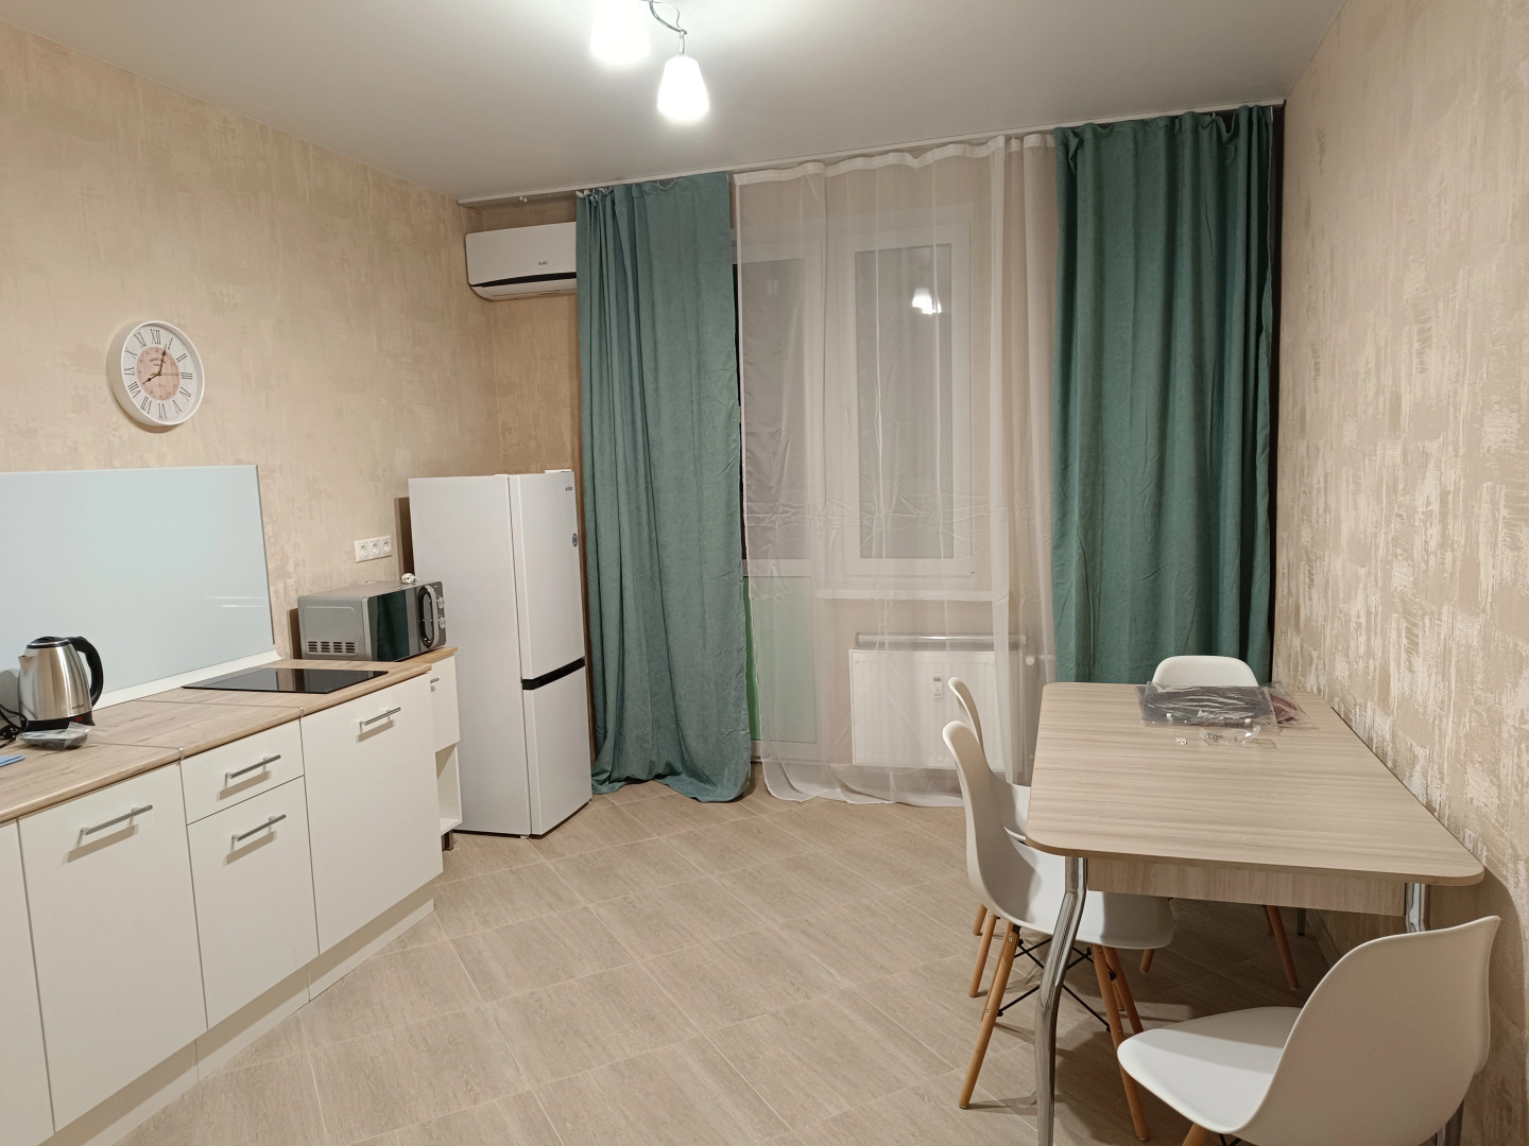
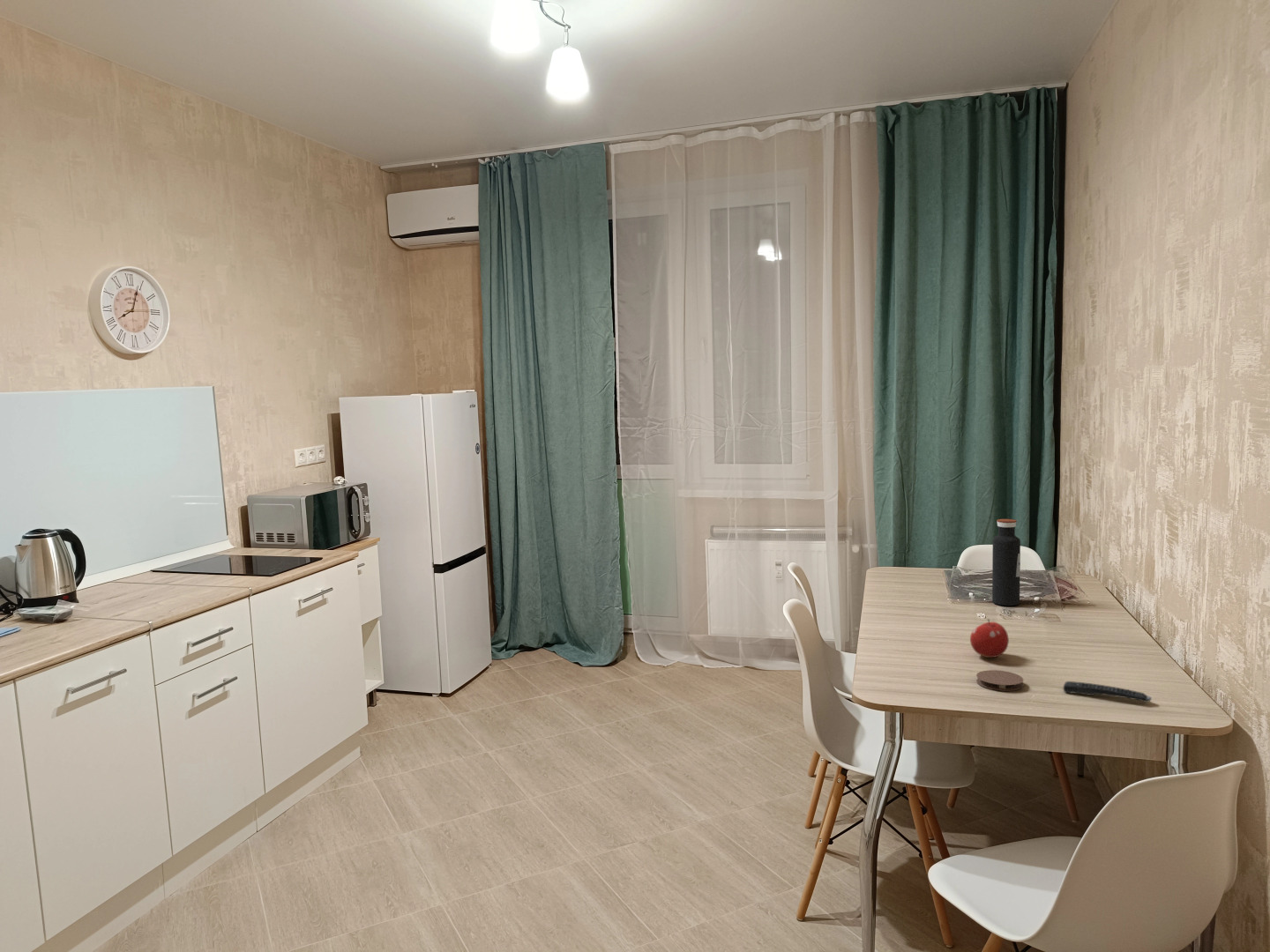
+ coaster (999, 680)
+ remote control (1106, 691)
+ fruit (989, 637)
+ water bottle (1005, 562)
